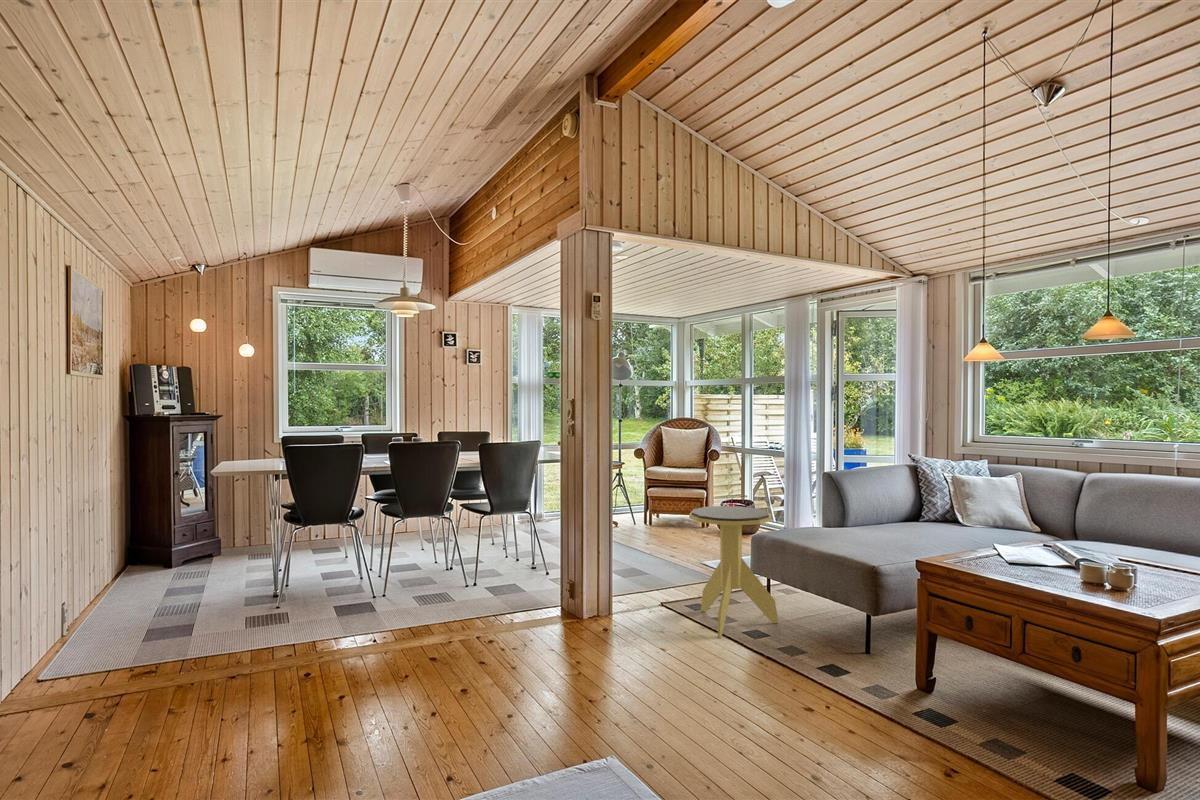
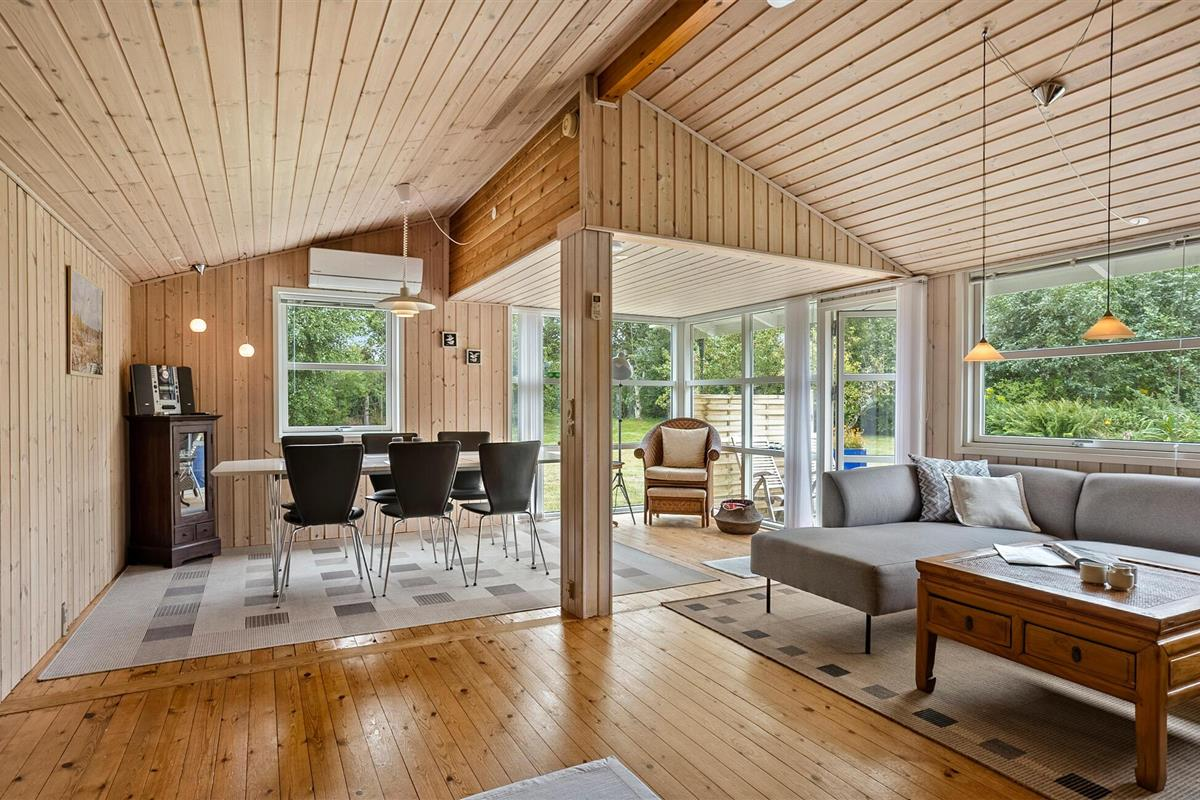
- side table (728, 566)
